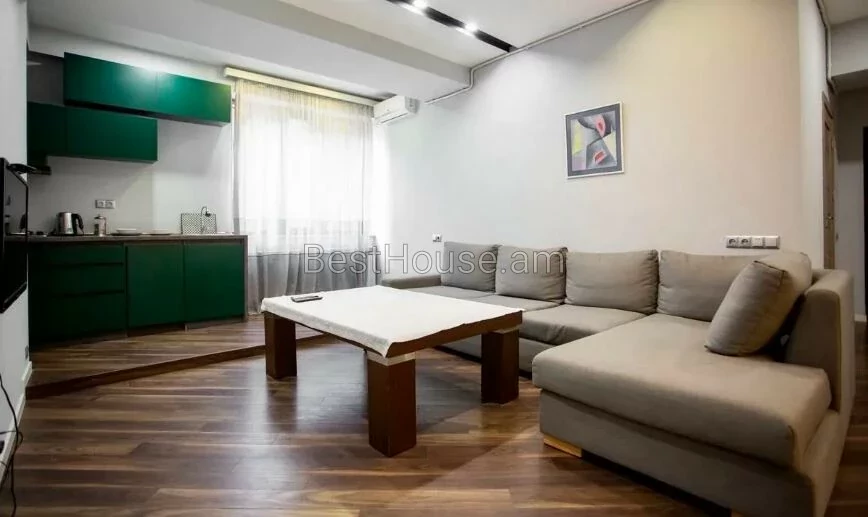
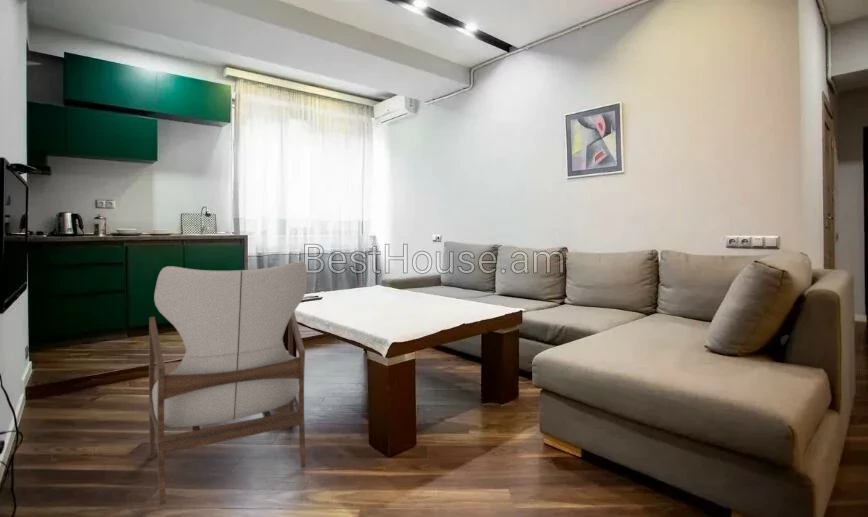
+ armchair (229, 360)
